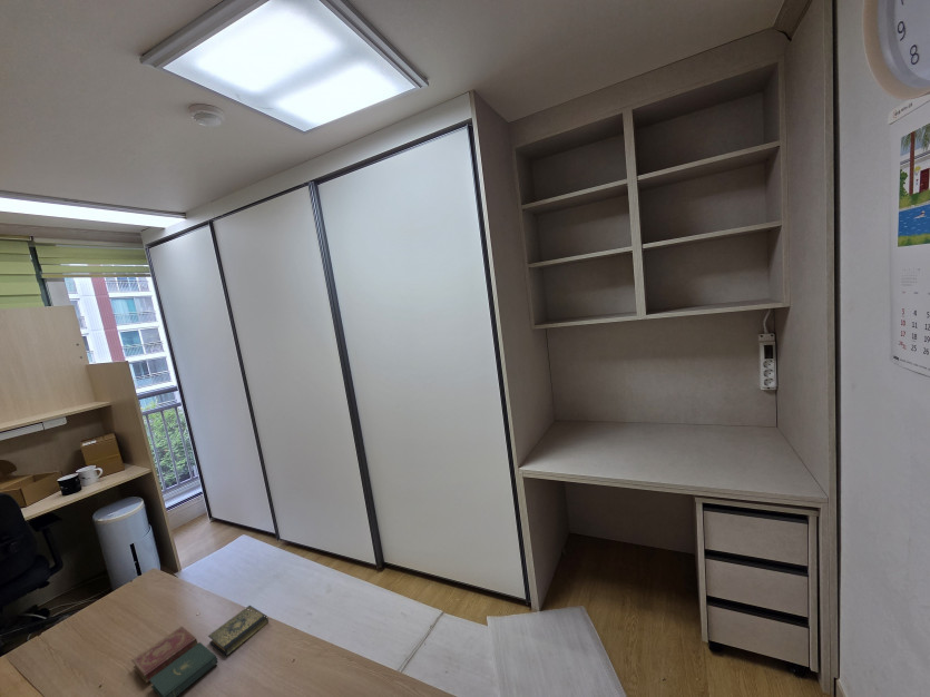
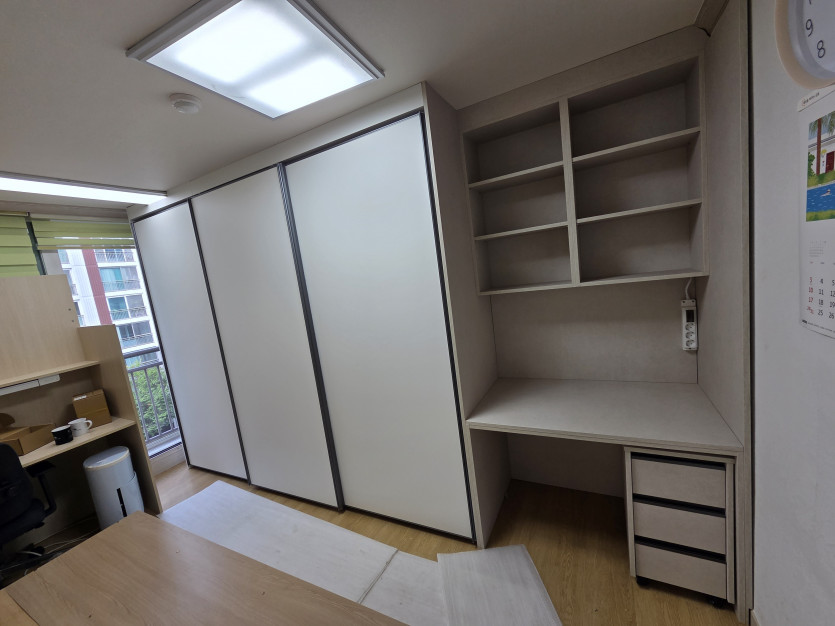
- book (200, 644)
